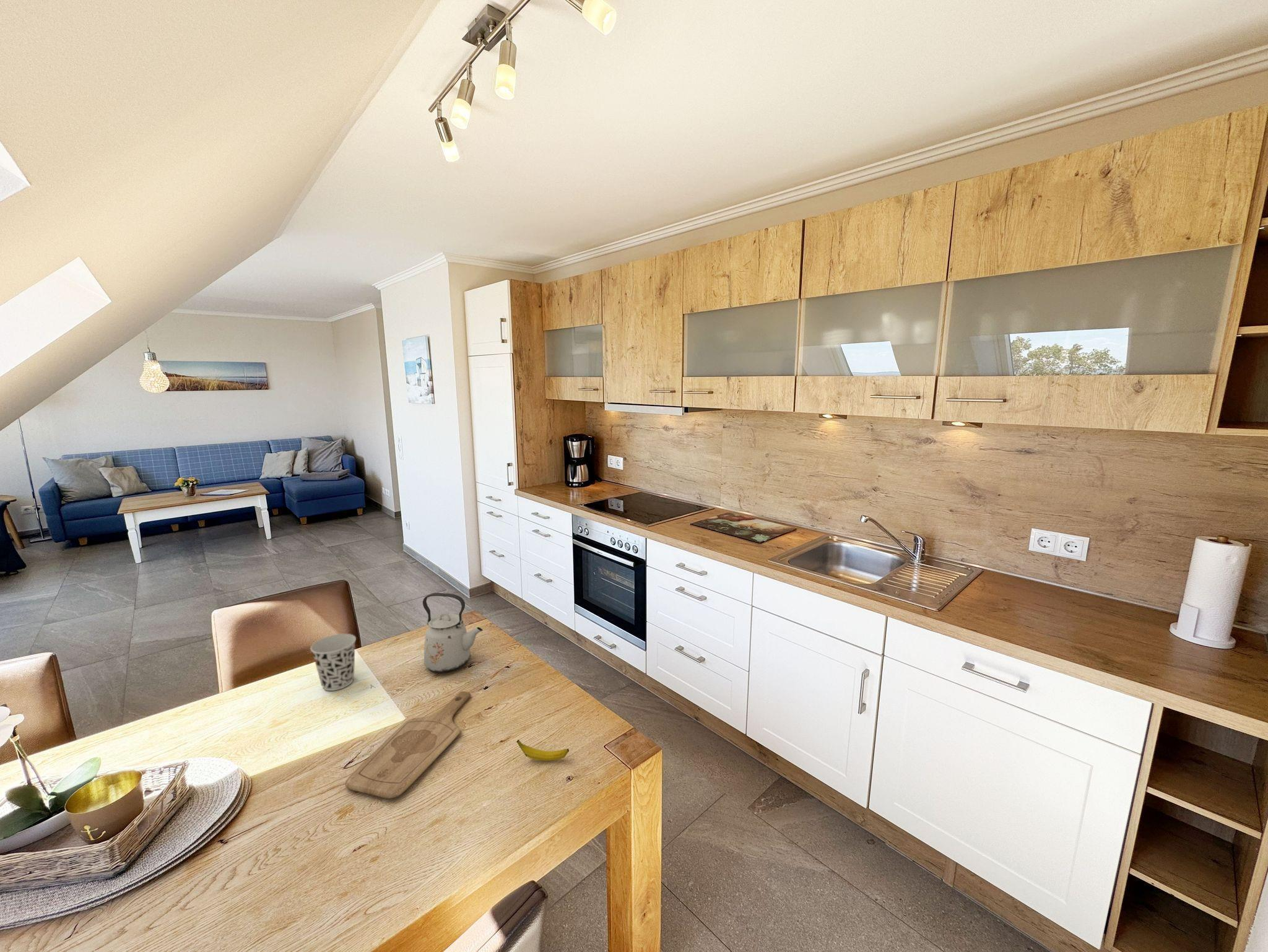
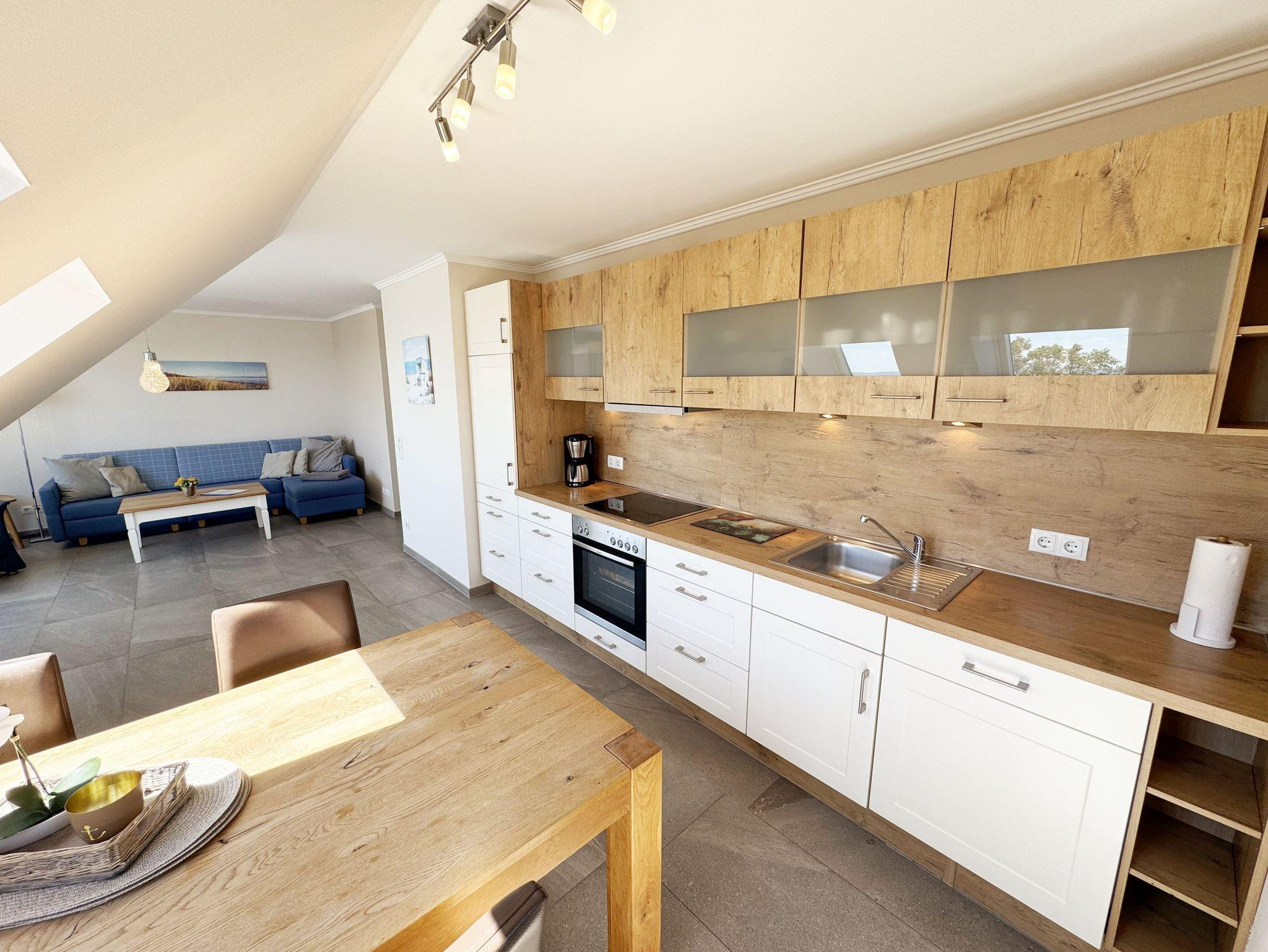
- kettle (453, 630)
- cup (336, 663)
- cutting board (424, 735)
- banana (542, 750)
